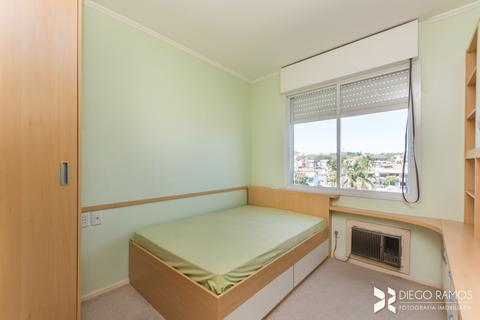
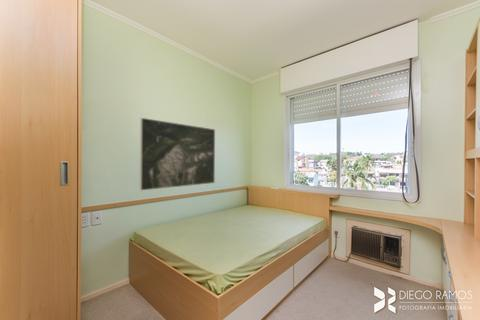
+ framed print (182, 155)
